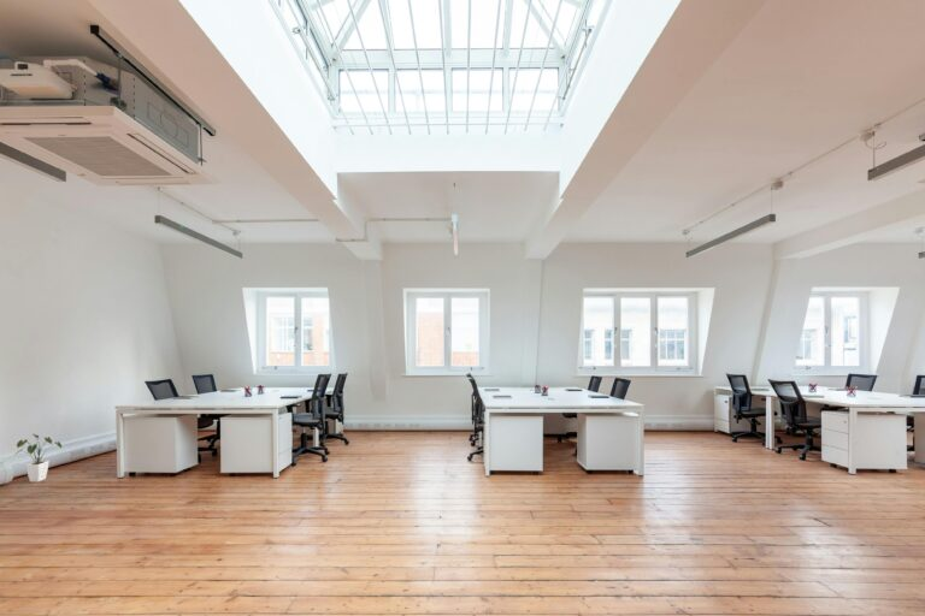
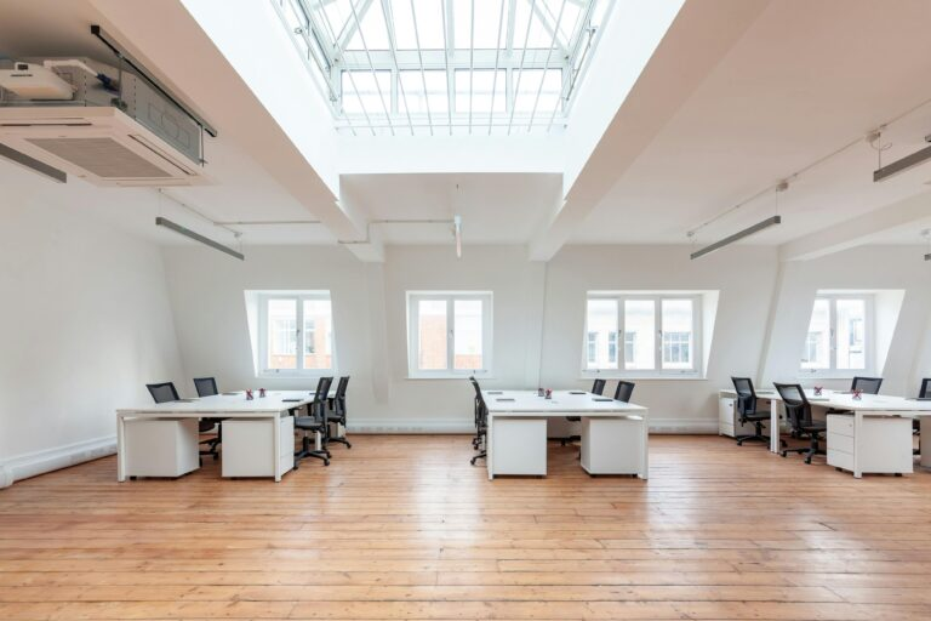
- house plant (40, 457)
